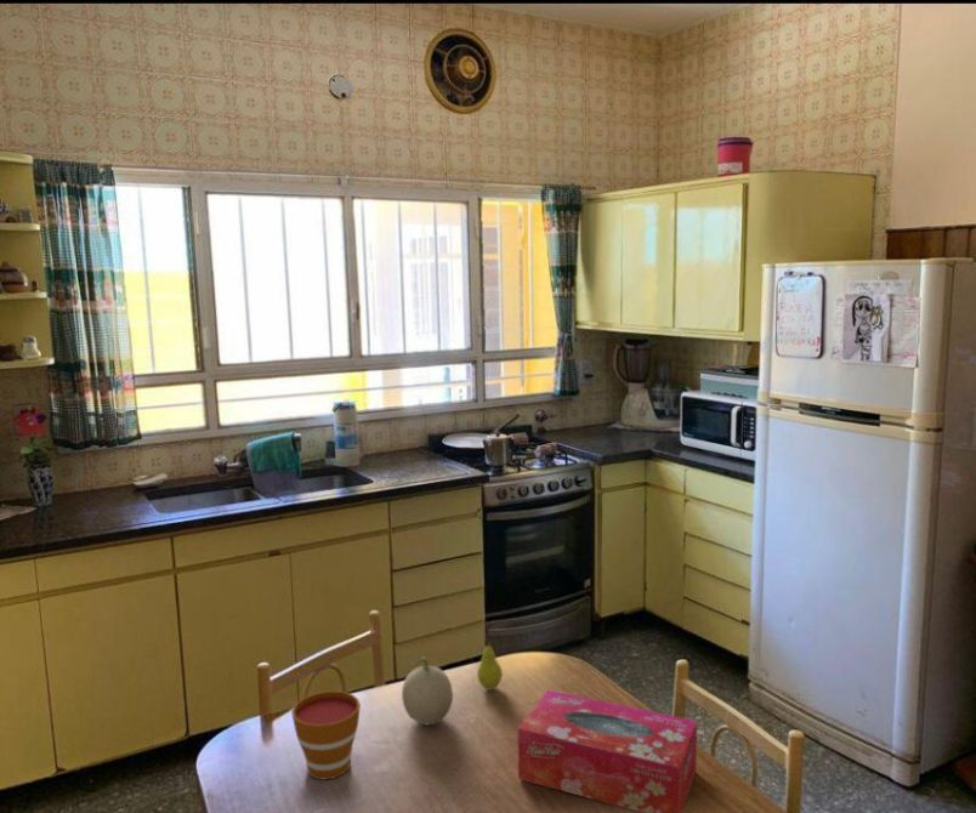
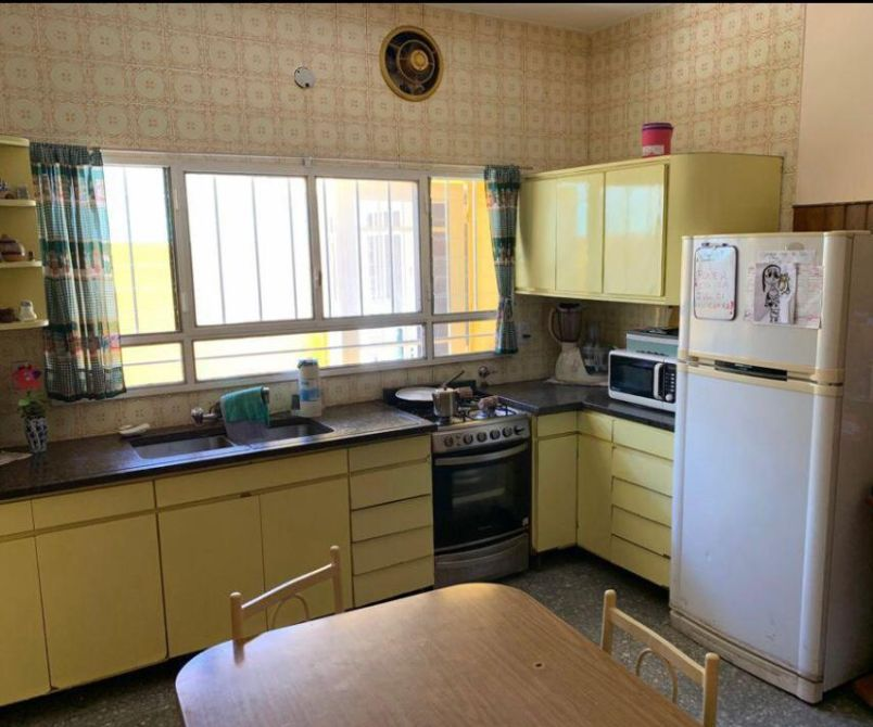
- fruit (426, 686)
- fruit (489, 663)
- tissue box (607, 750)
- cup (330, 733)
